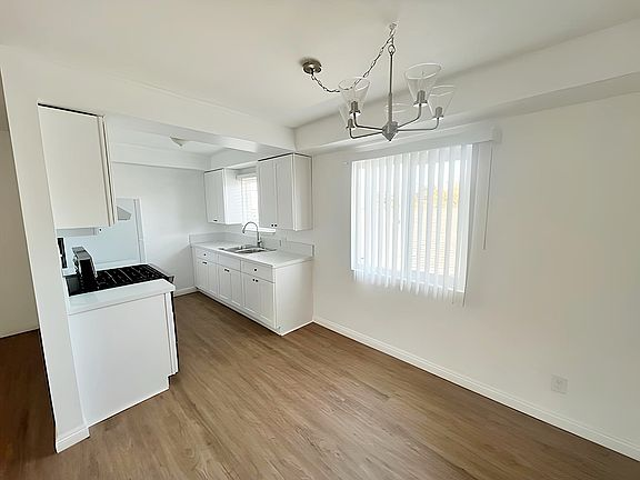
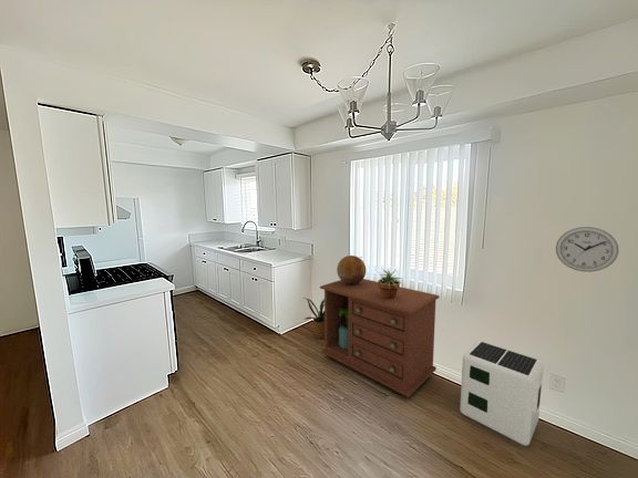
+ air purifier (500, 388)
+ potted plant (389, 282)
+ dresser (374, 328)
+ wall clock (585, 249)
+ house plant (321, 314)
+ decorative sphere (351, 269)
